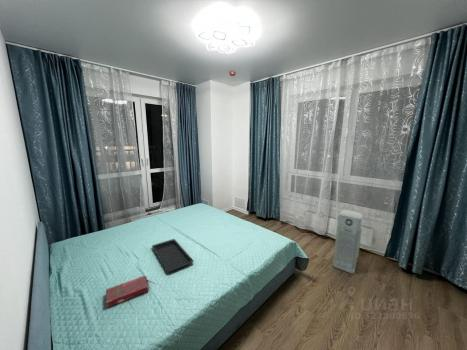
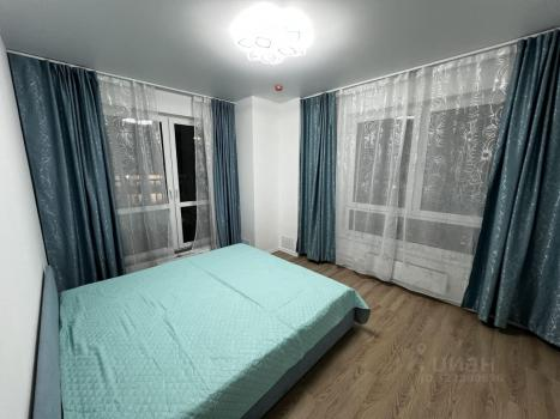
- air purifier (348, 238)
- book (128, 289)
- serving tray (171, 254)
